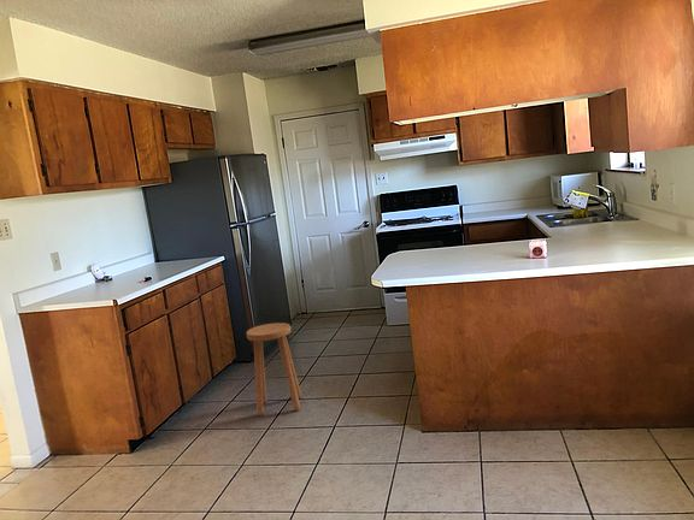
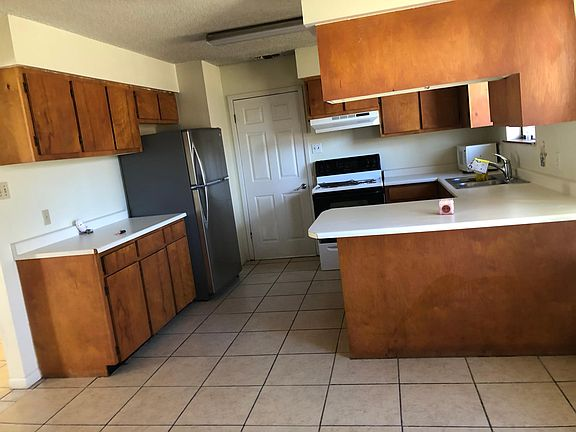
- stool (283, 365)
